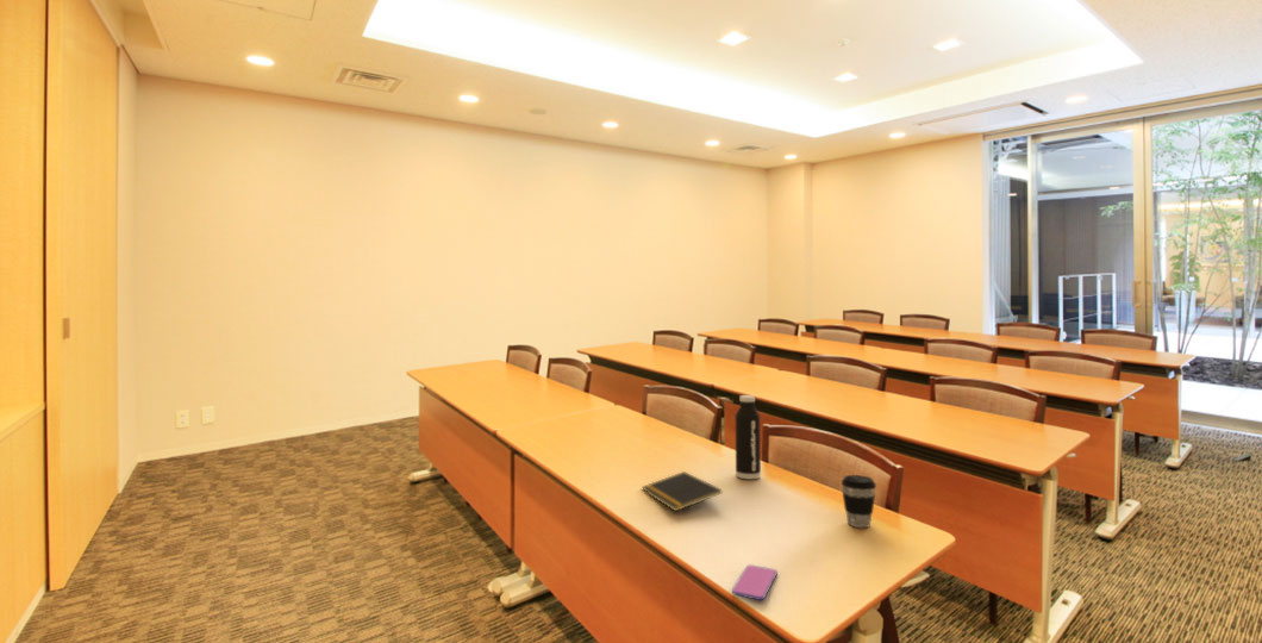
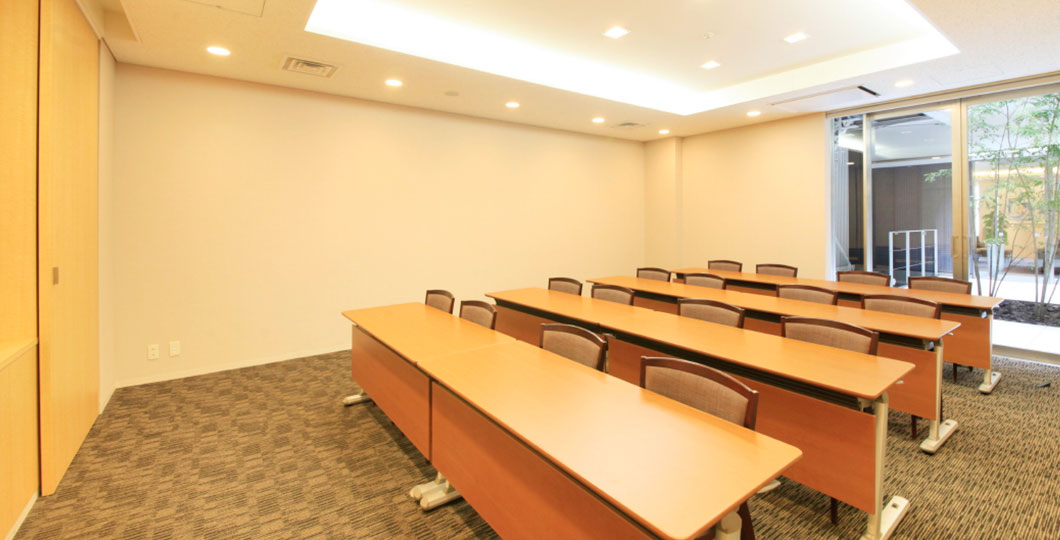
- notepad (680, 489)
- smartphone (755, 581)
- water bottle (748, 436)
- coffee cup (858, 500)
